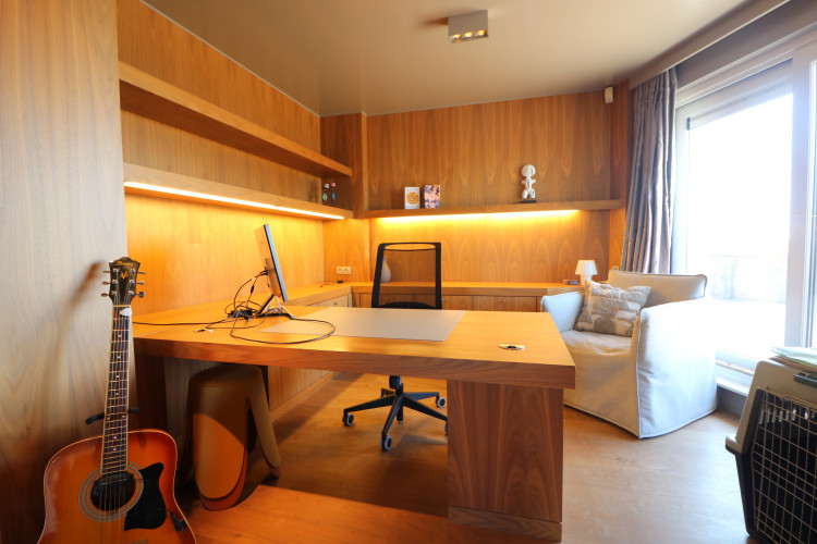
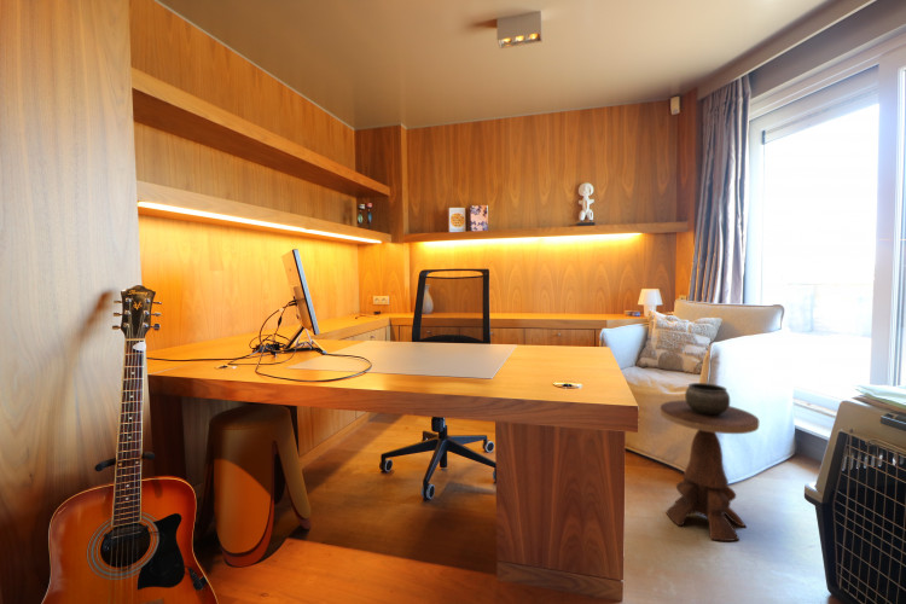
+ side table (705, 453)
